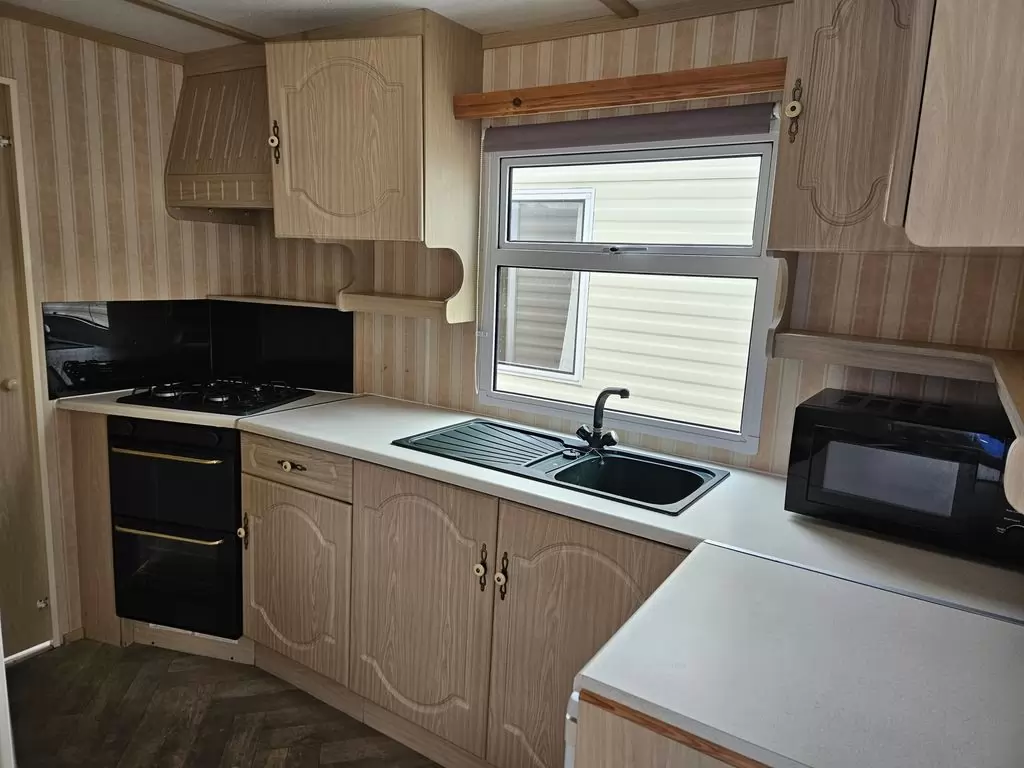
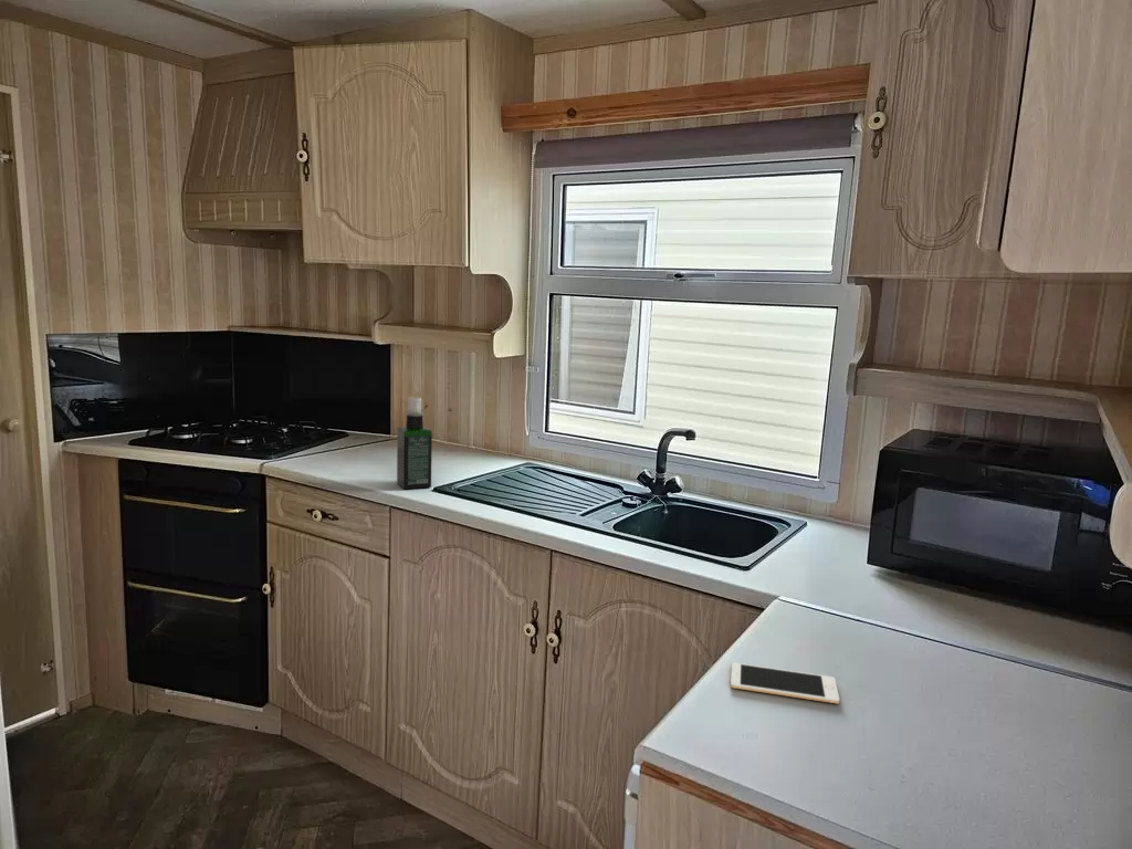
+ spray bottle (413, 441)
+ cell phone (783, 682)
